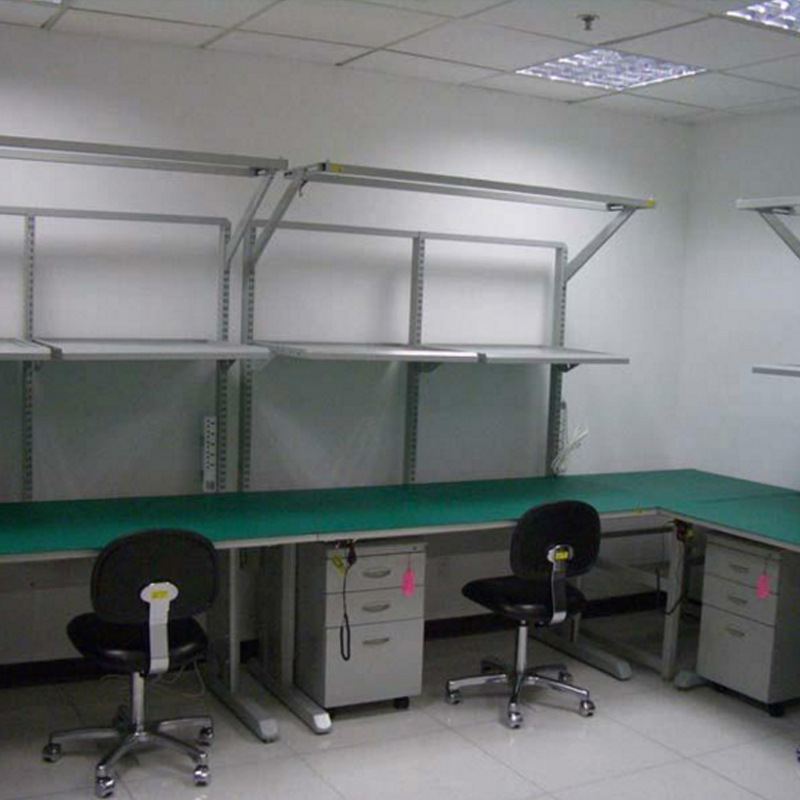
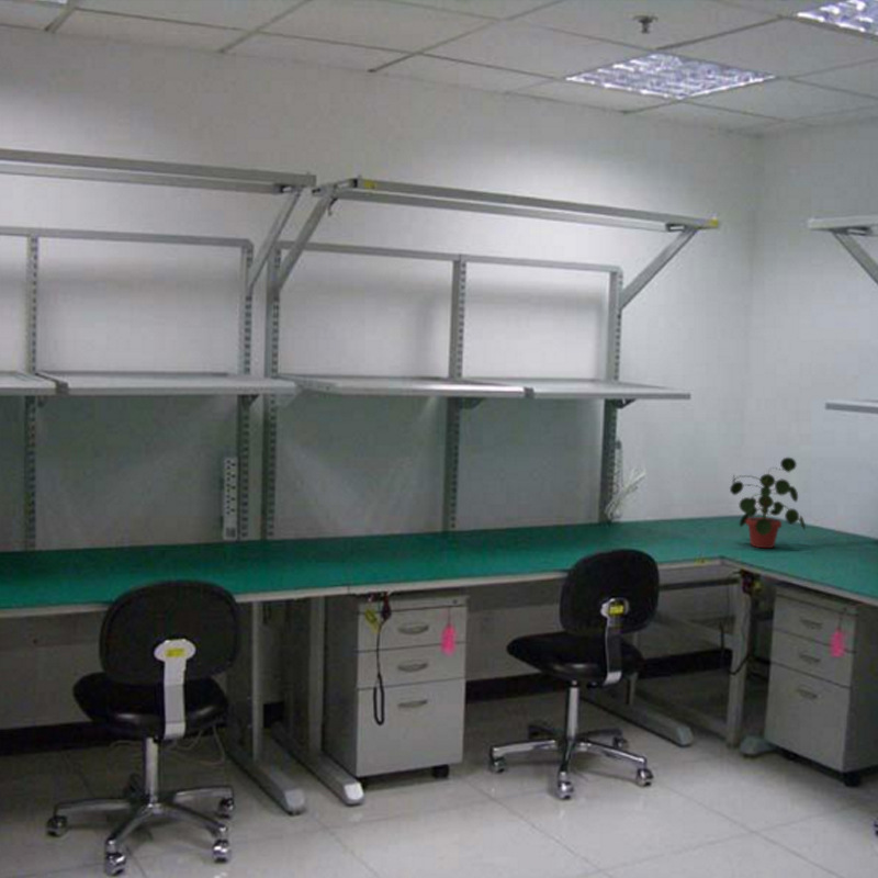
+ potted plant (767, 500)
